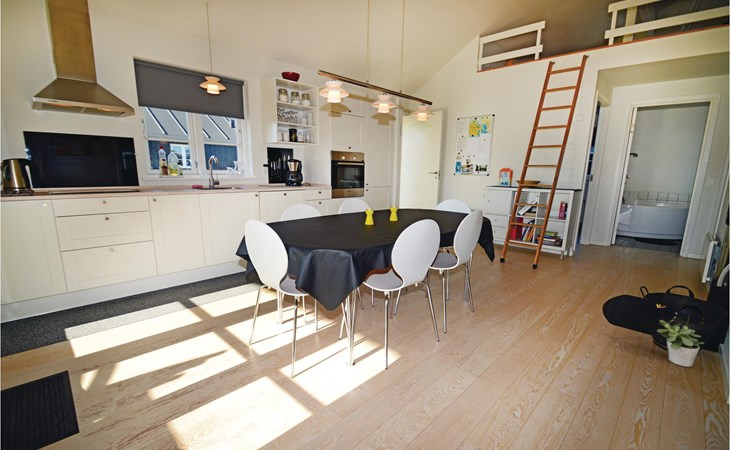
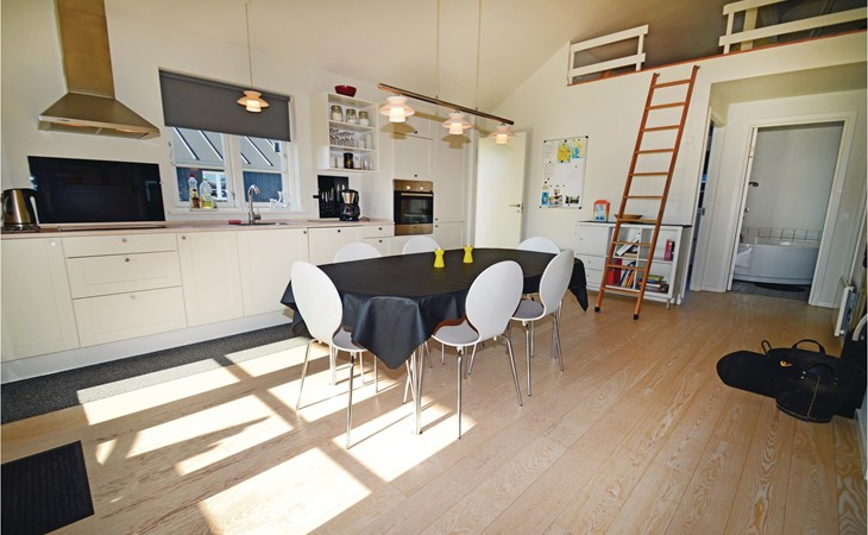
- potted plant (675, 341)
